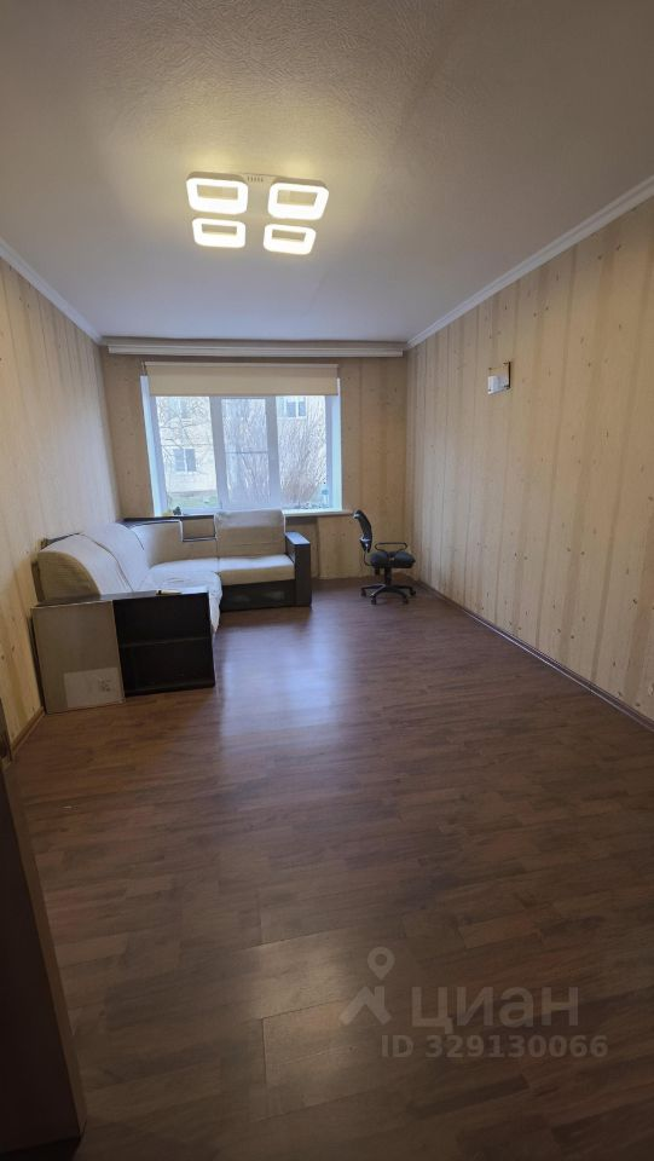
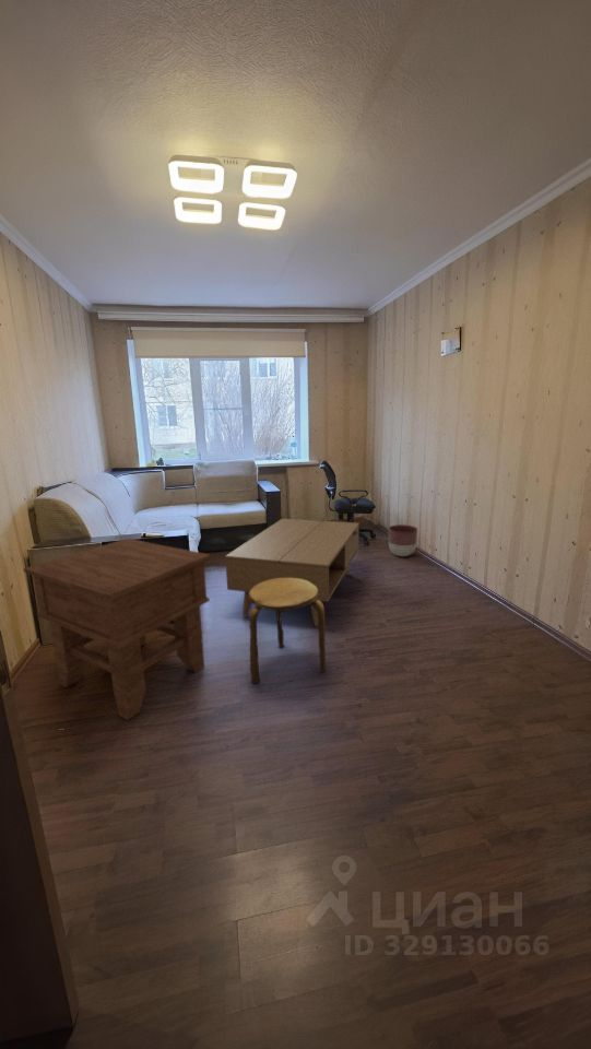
+ stool (283, 632)
+ side table (128, 620)
+ planter (402, 541)
+ coffee table (303, 565)
